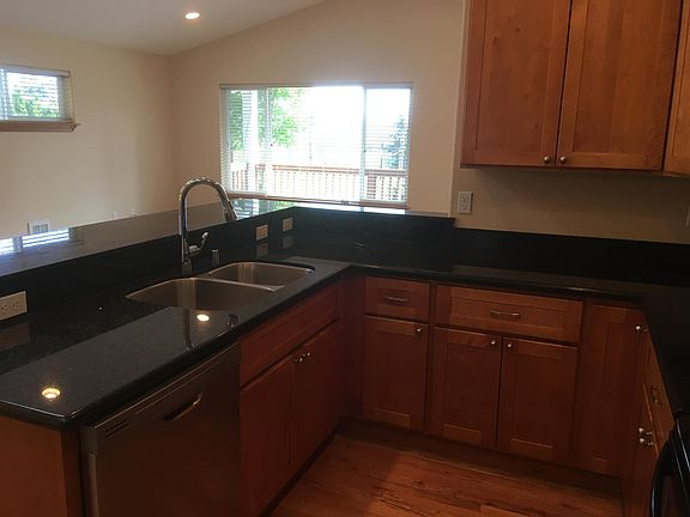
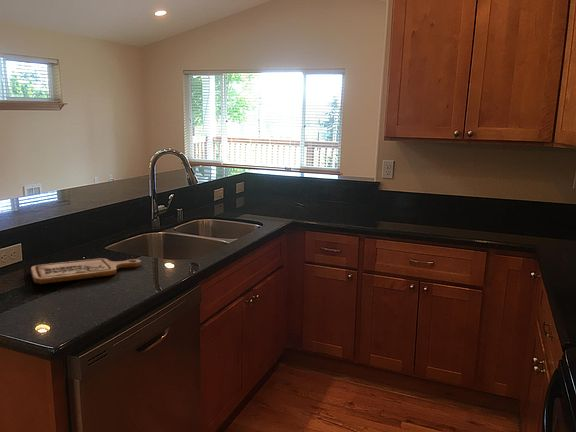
+ cutting board (89, 268)
